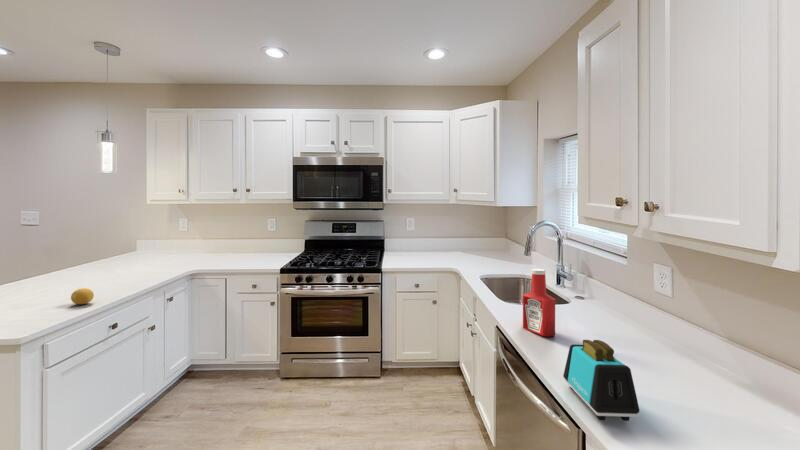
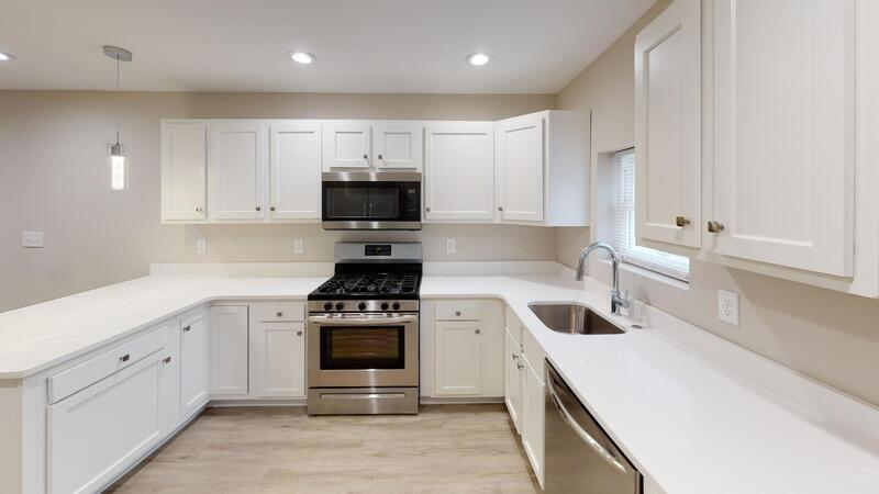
- fruit (82, 296)
- soap bottle (538, 300)
- toaster (597, 373)
